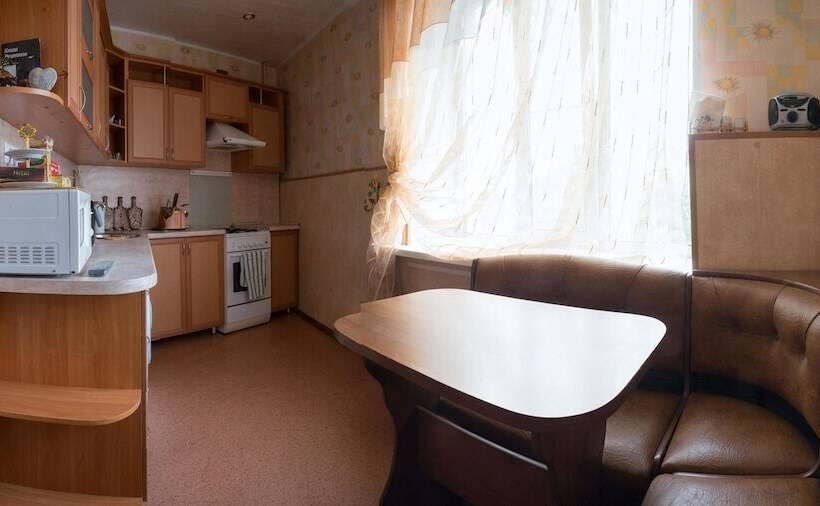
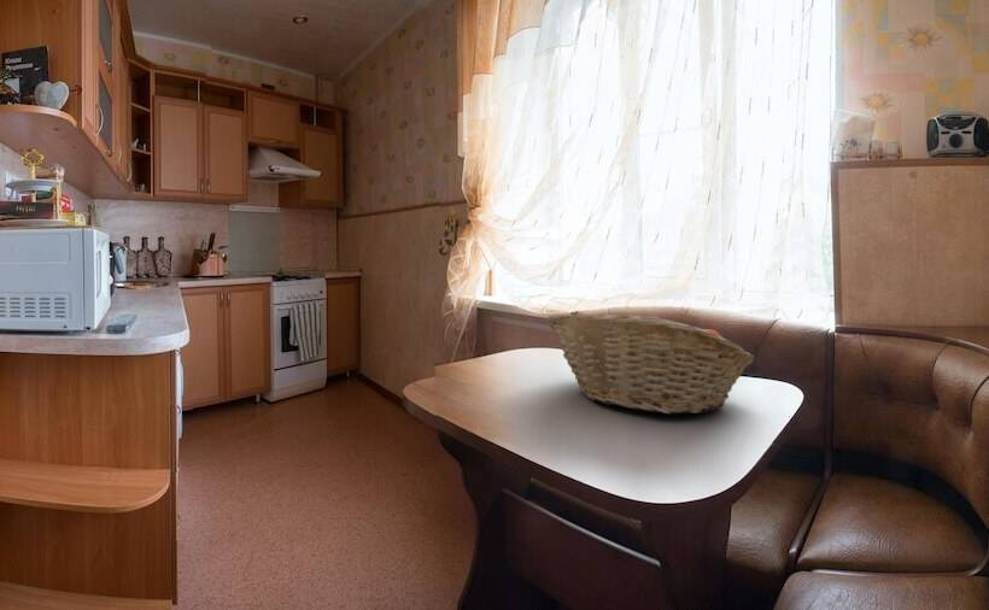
+ fruit basket (642, 356)
